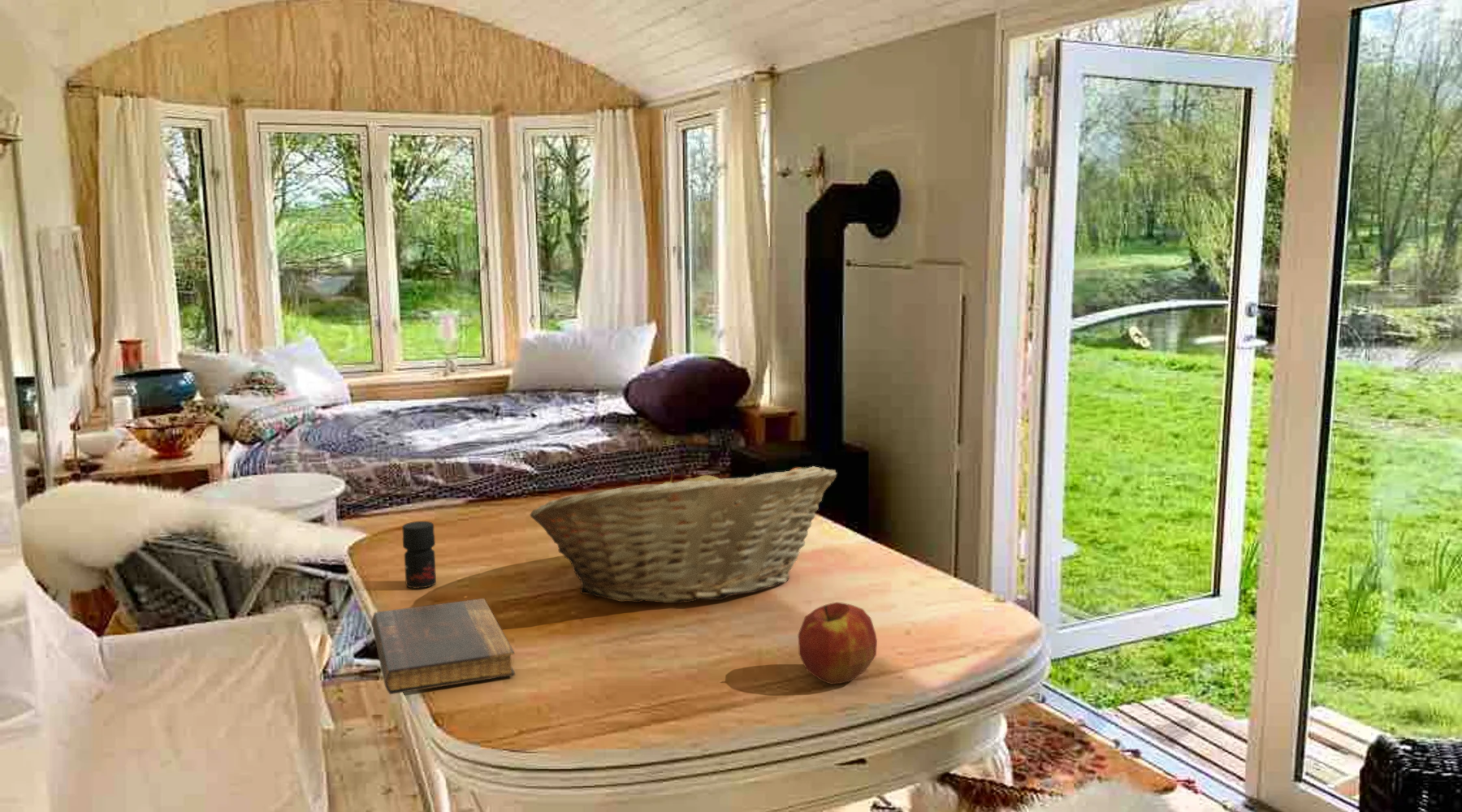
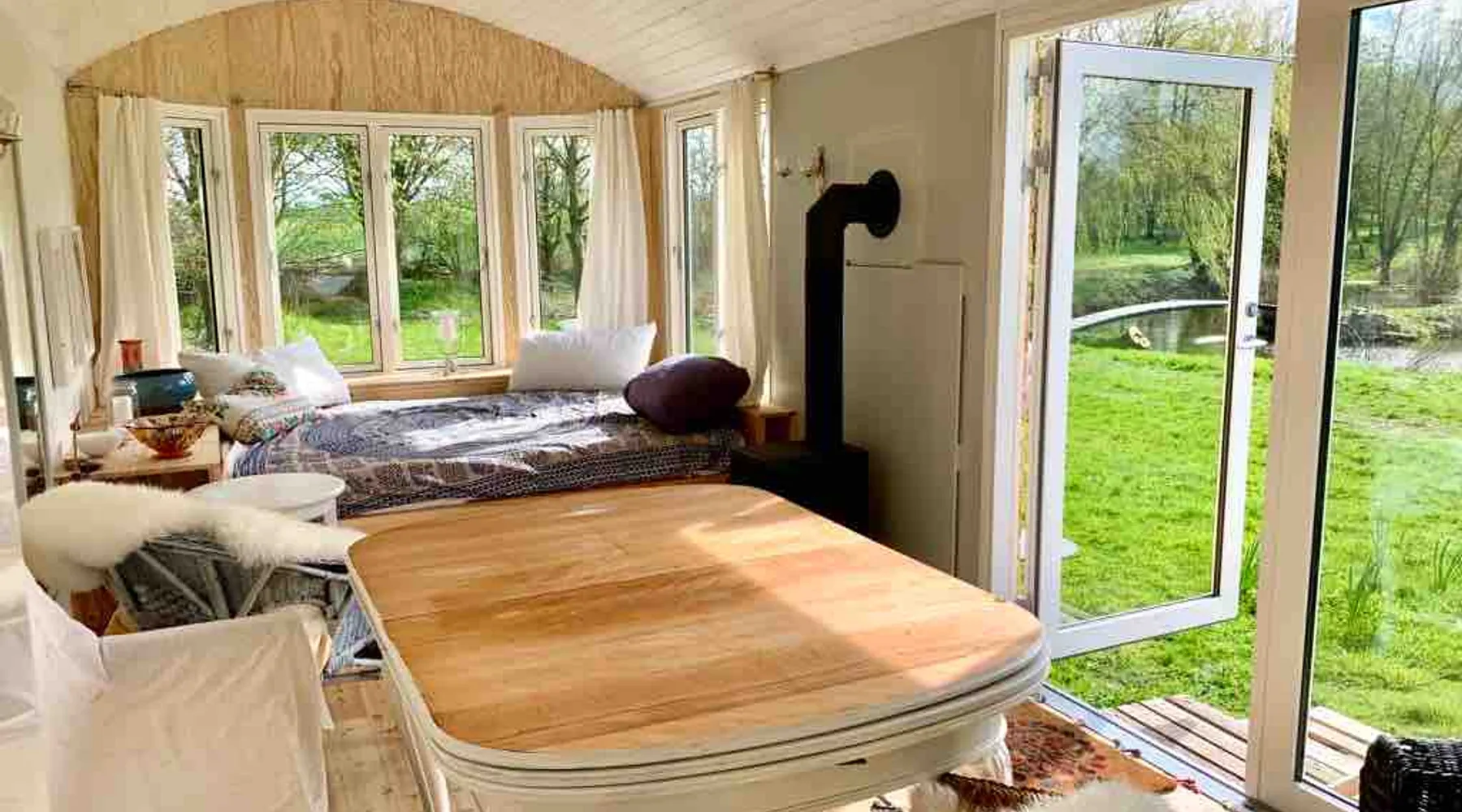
- jar (419, 554)
- apple (837, 640)
- book (439, 642)
- fruit basket (687, 519)
